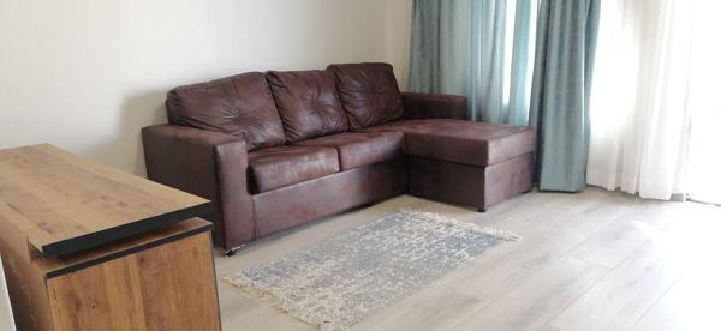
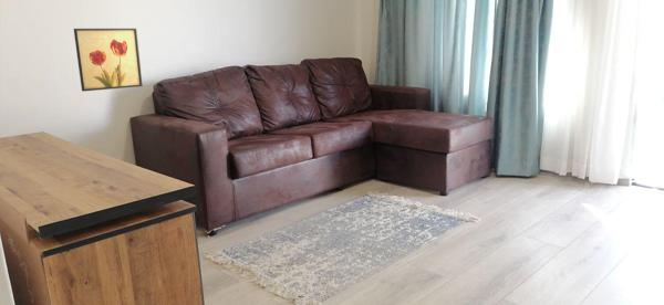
+ wall art (108, 59)
